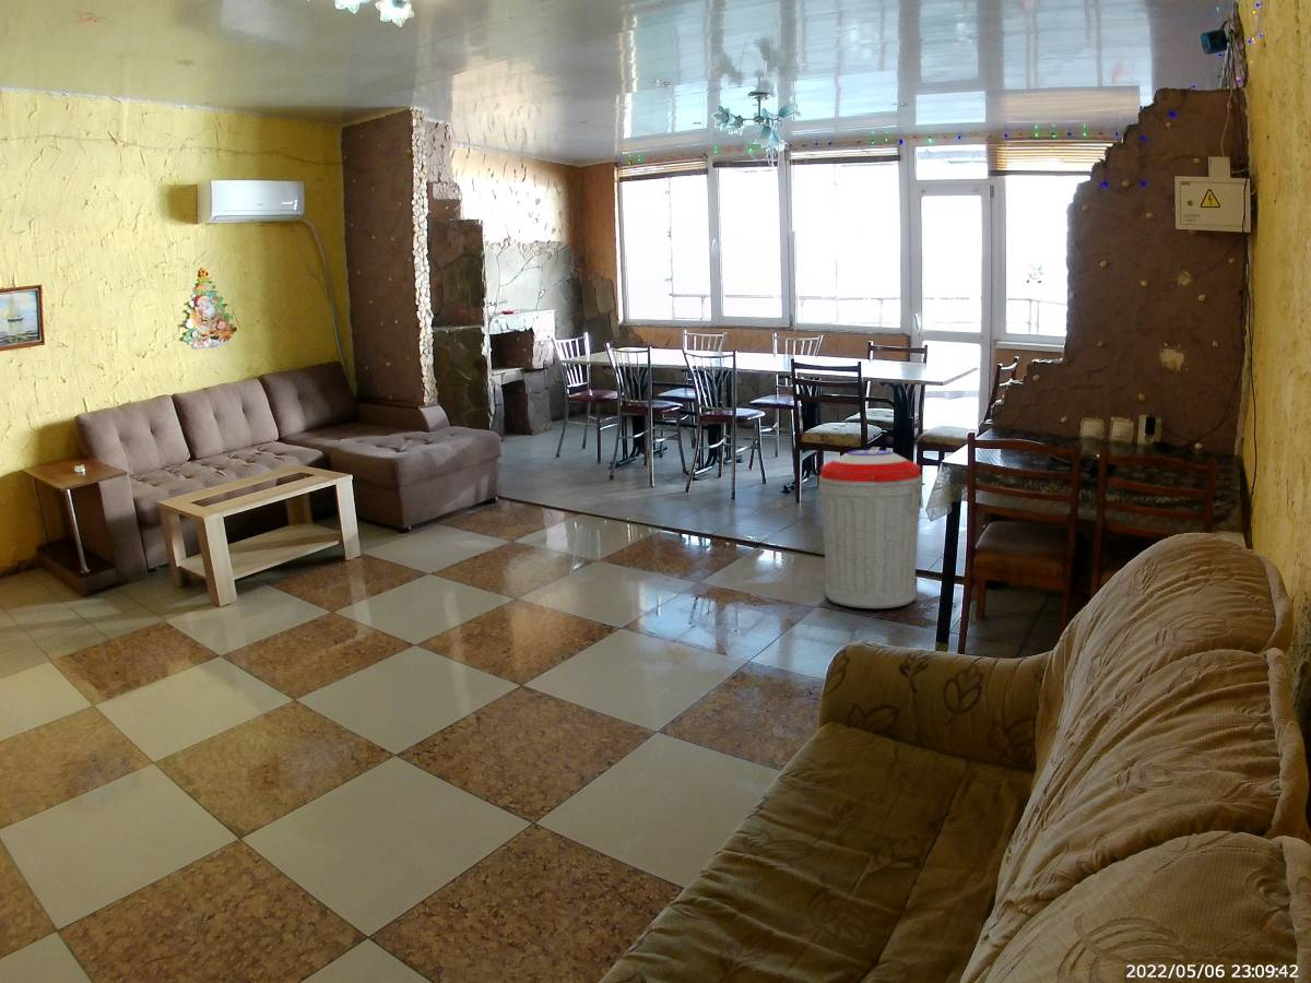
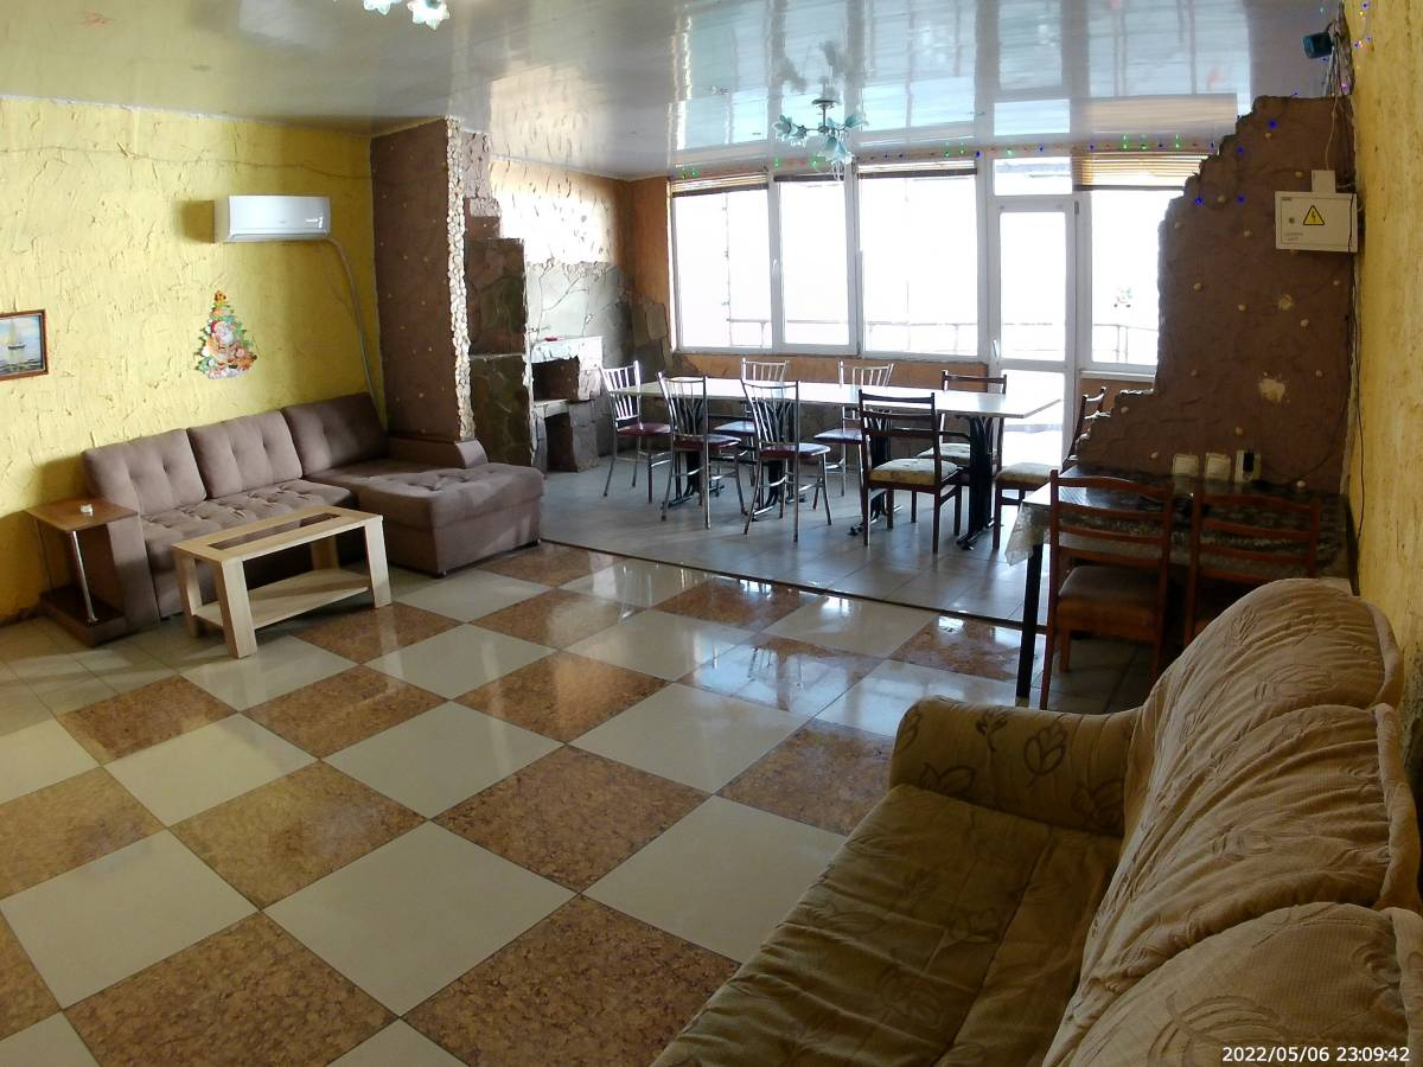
- trash can (870, 524)
